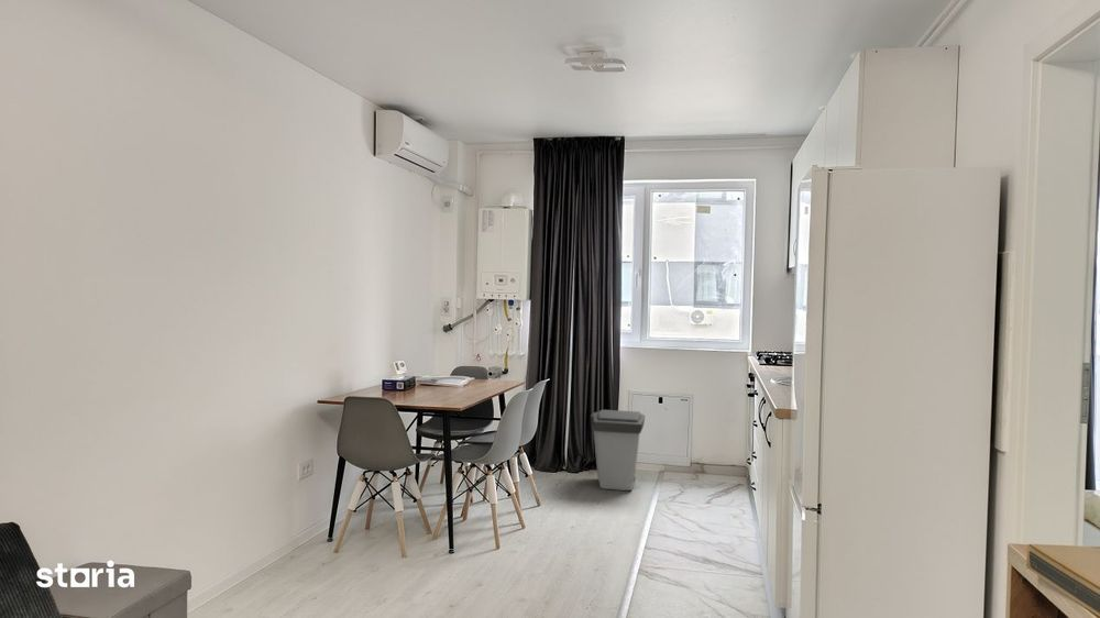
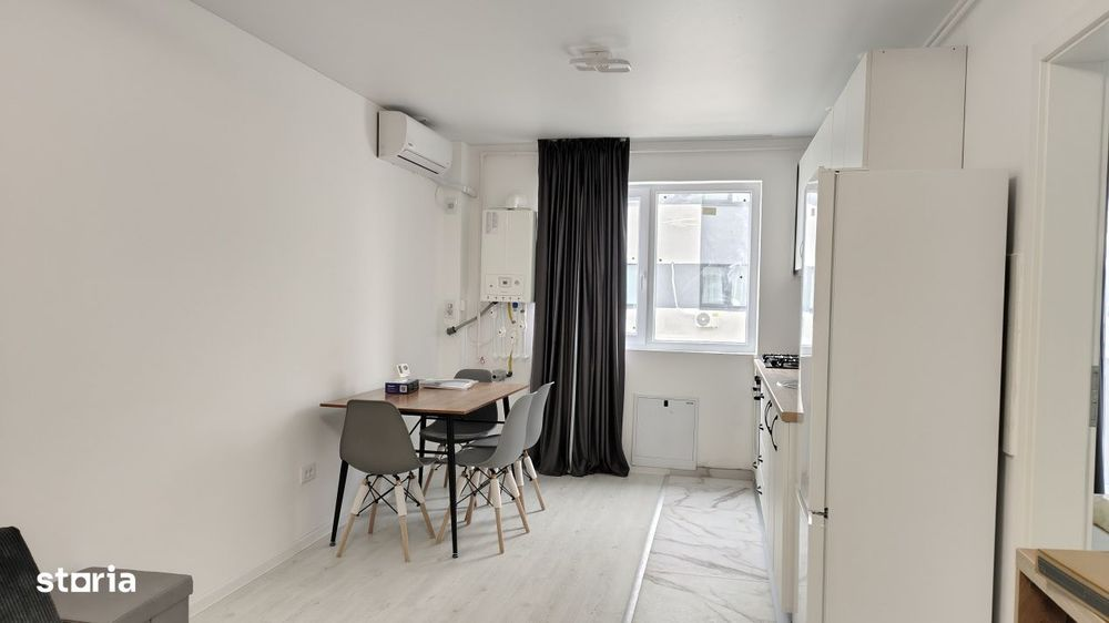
- trash can (616, 448)
